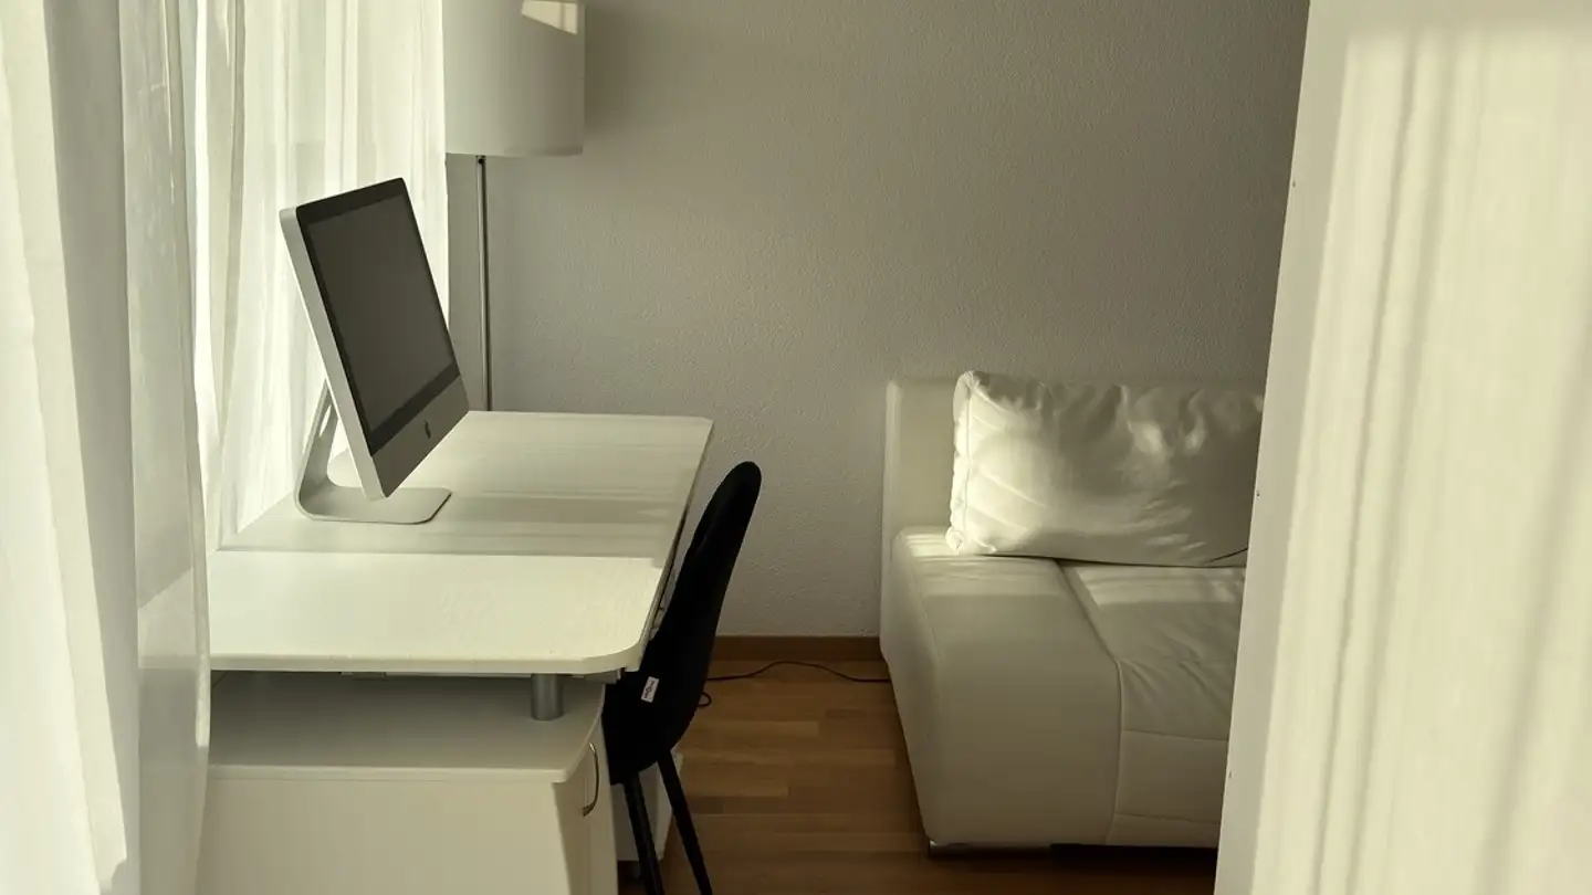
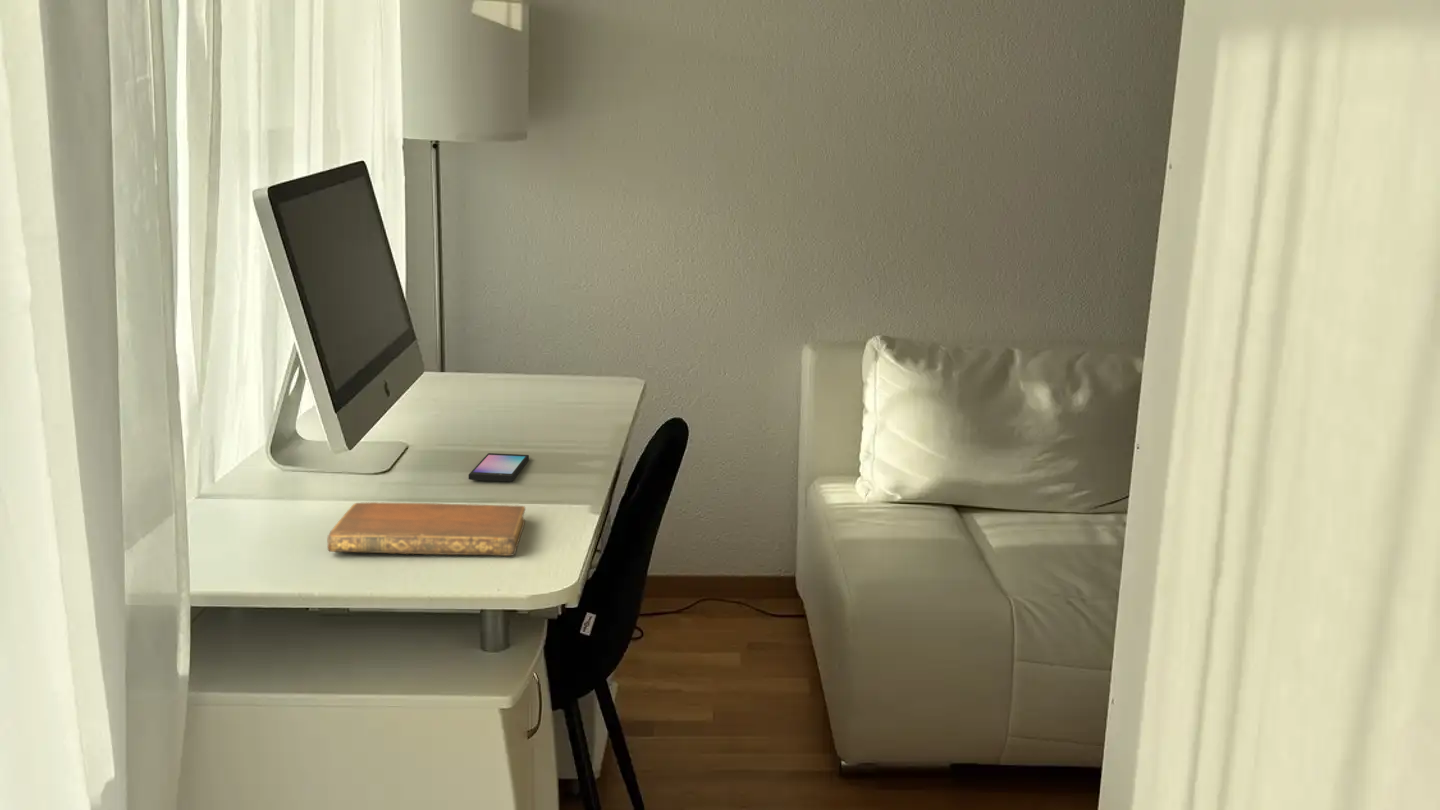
+ smartphone (499, 466)
+ notebook (431, 527)
